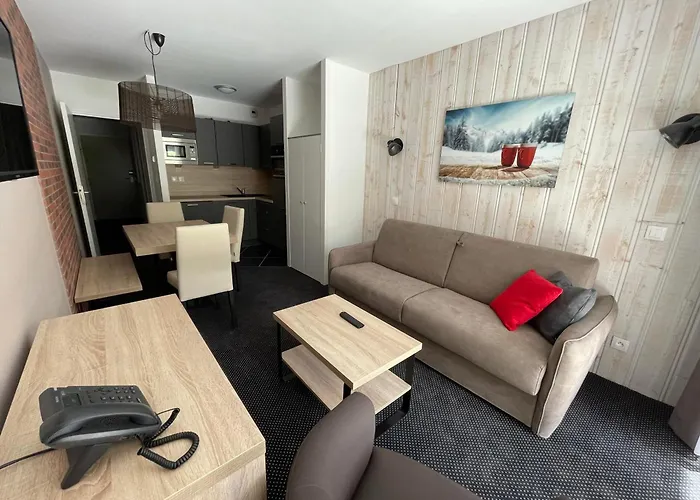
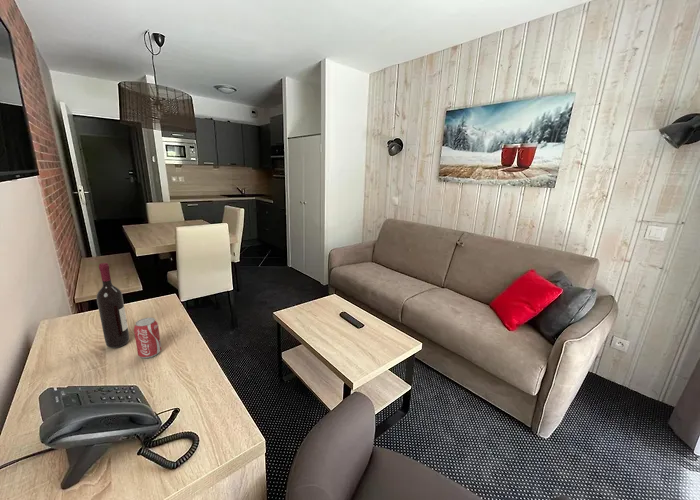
+ beverage can (147, 337)
+ wine bottle (111, 305)
